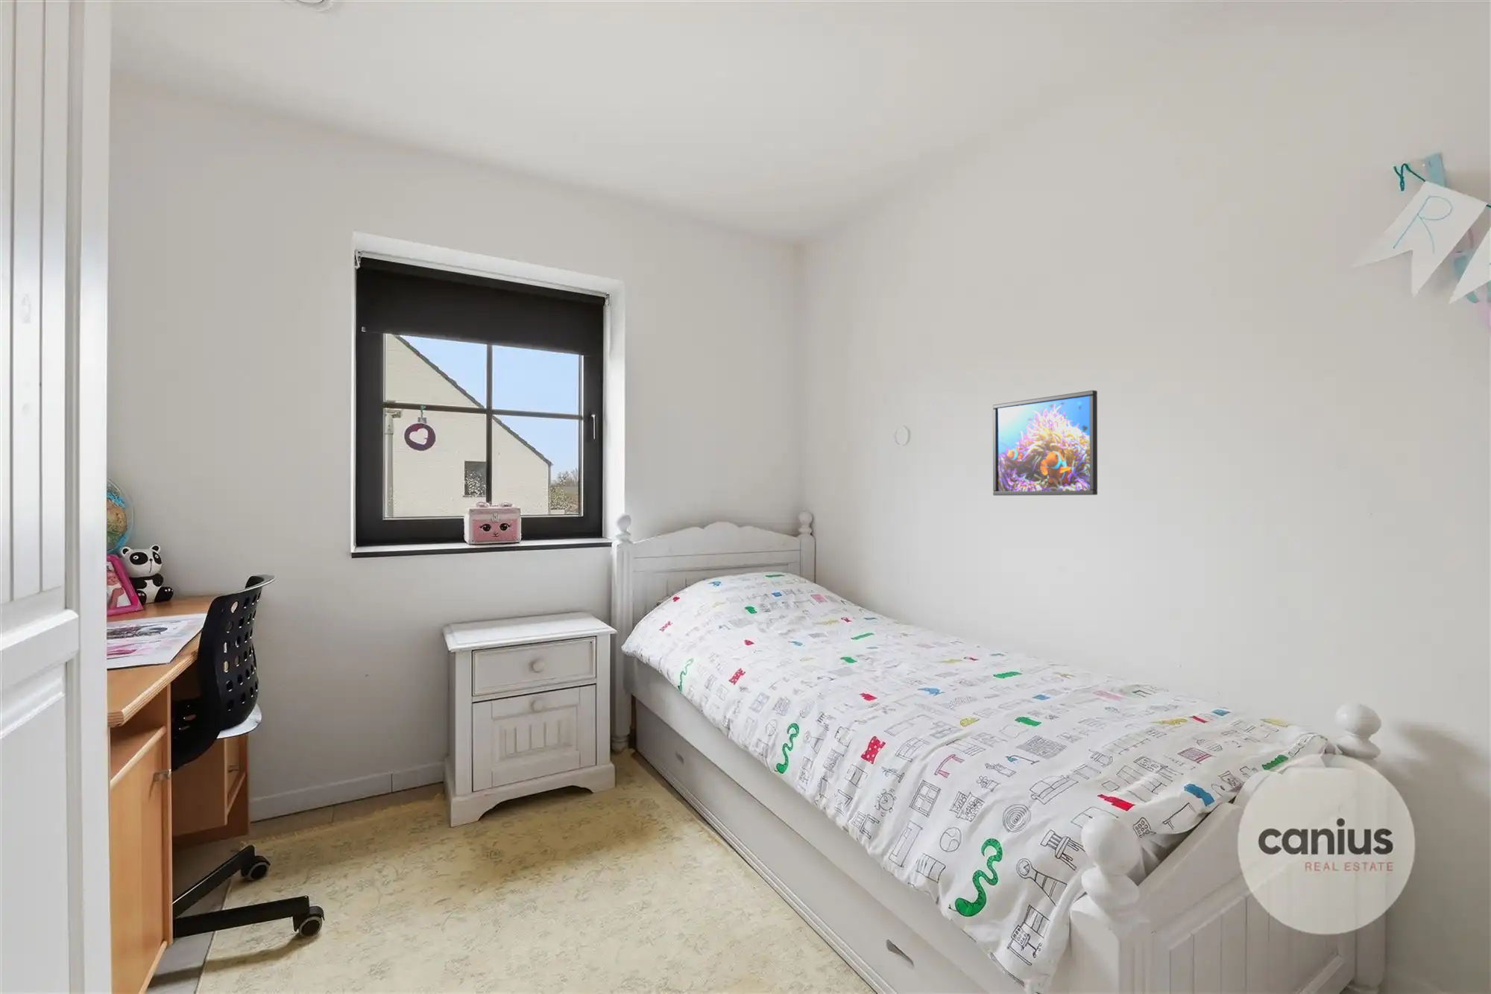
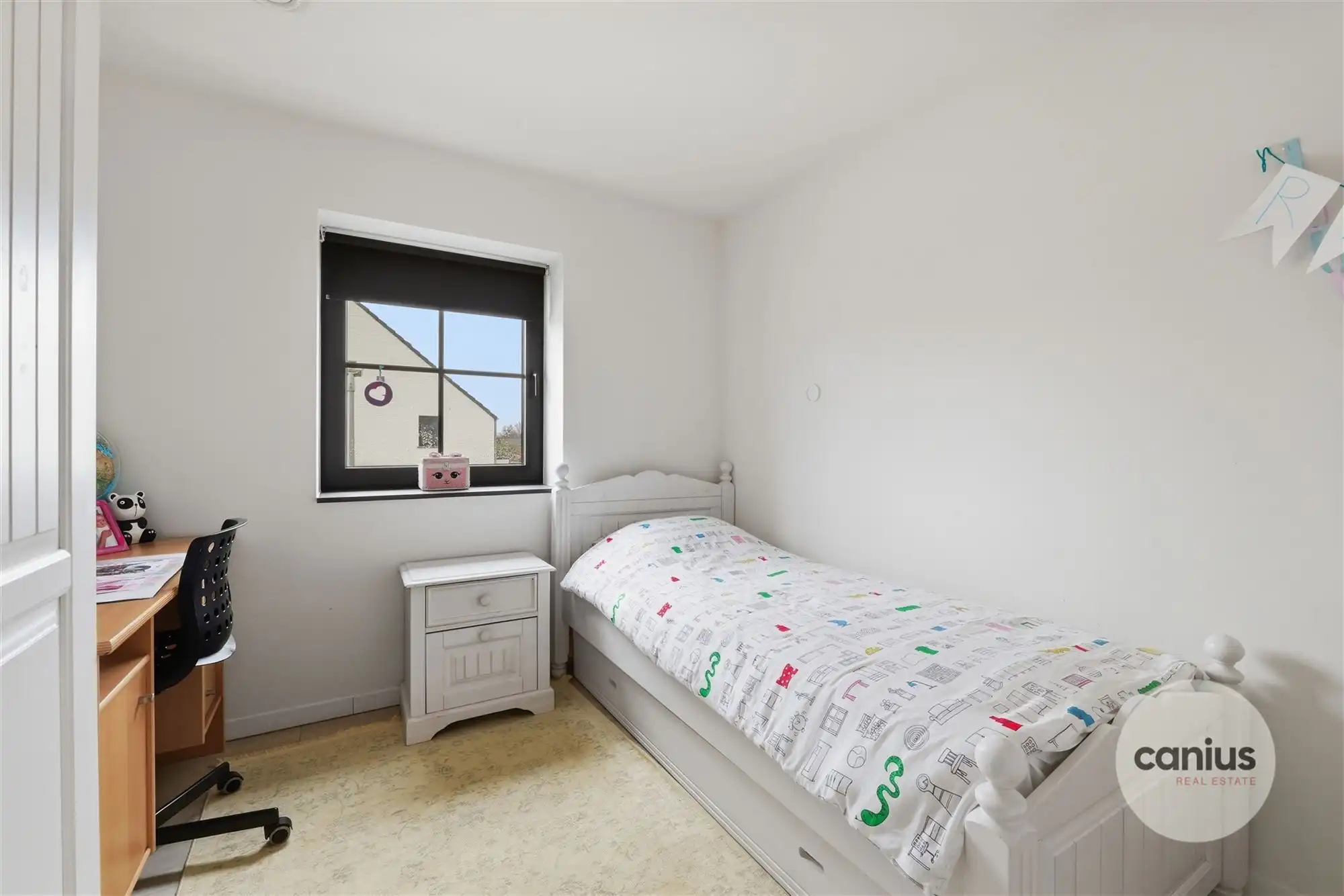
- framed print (1042, 446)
